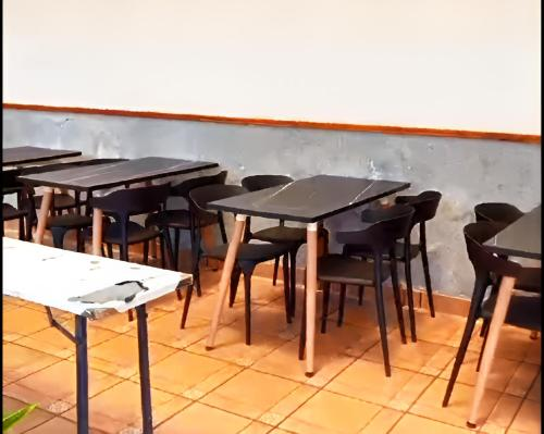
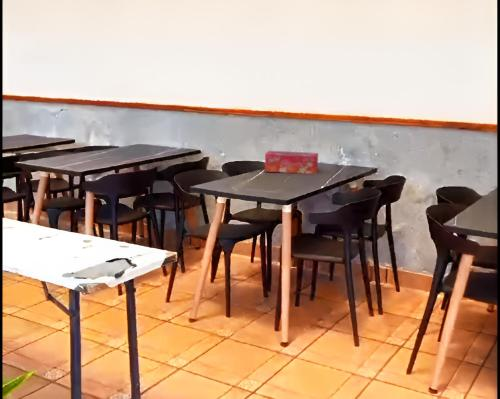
+ tissue box (291, 162)
